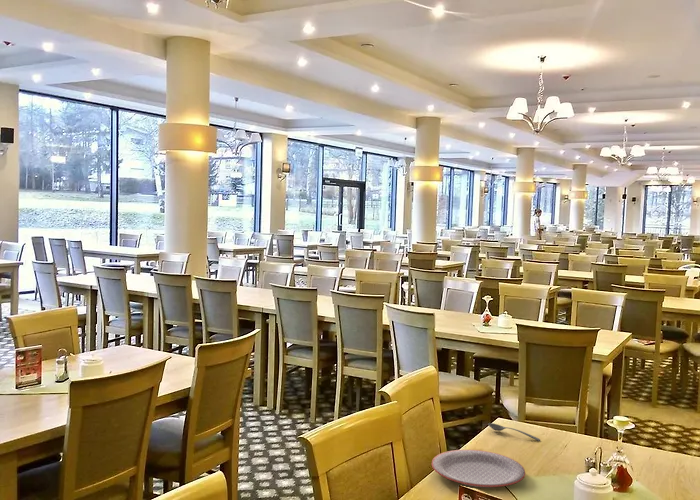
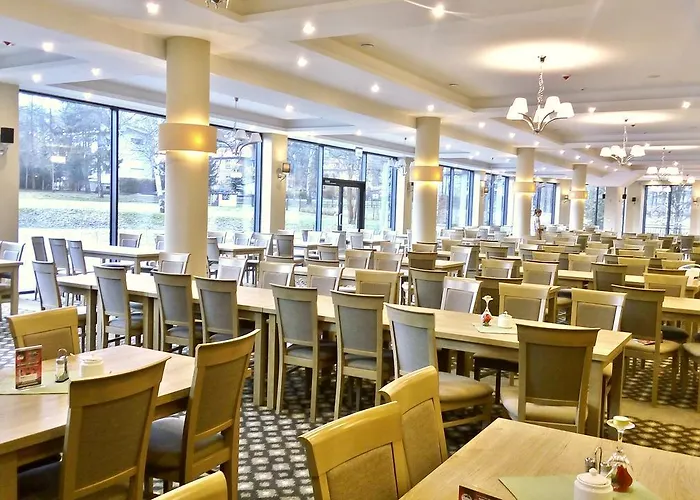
- soupspoon (513, 429)
- plate (477, 469)
